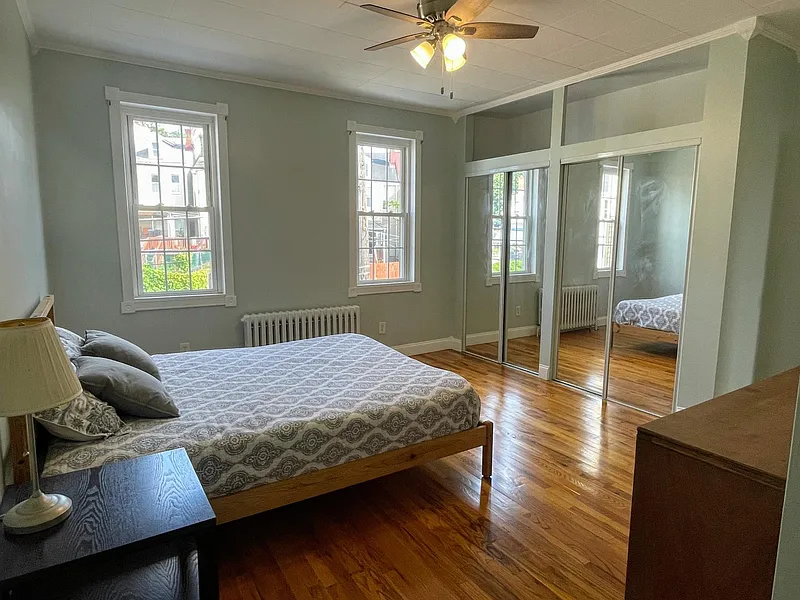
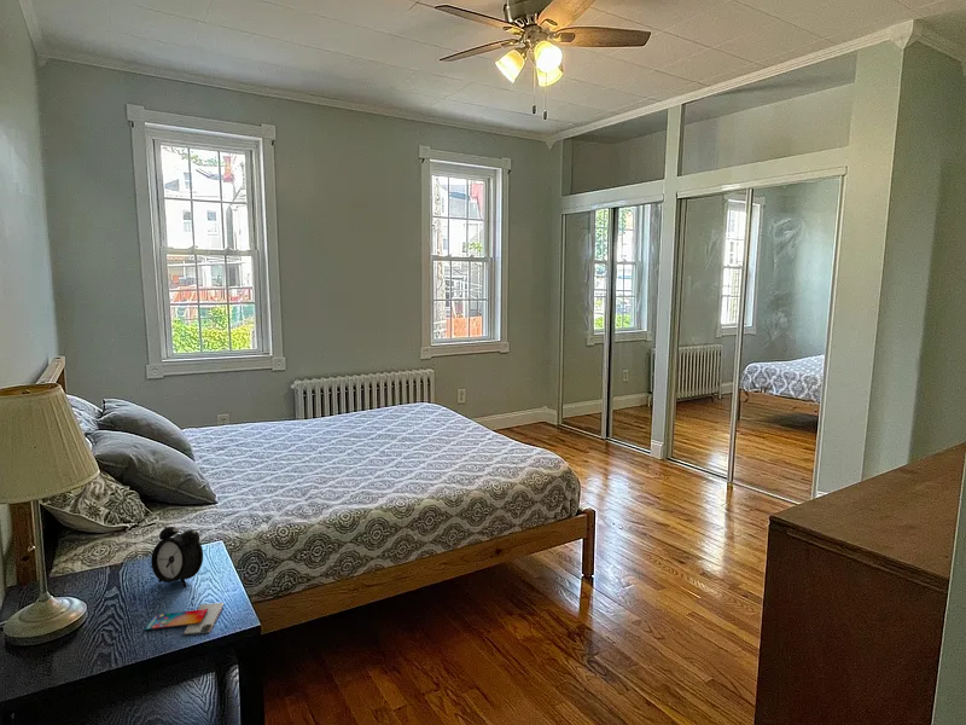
+ smartphone (184, 617)
+ alarm clock (176, 556)
